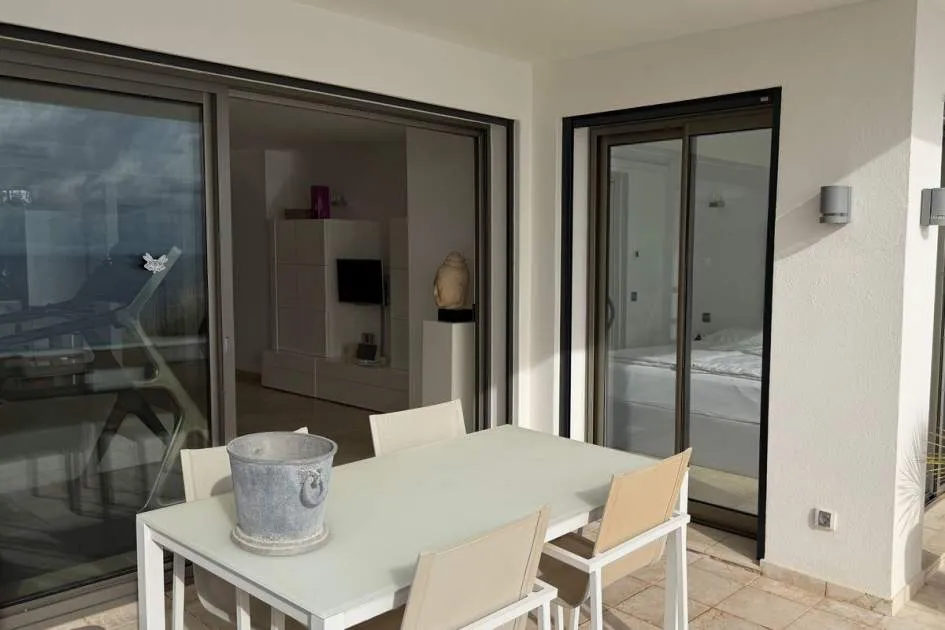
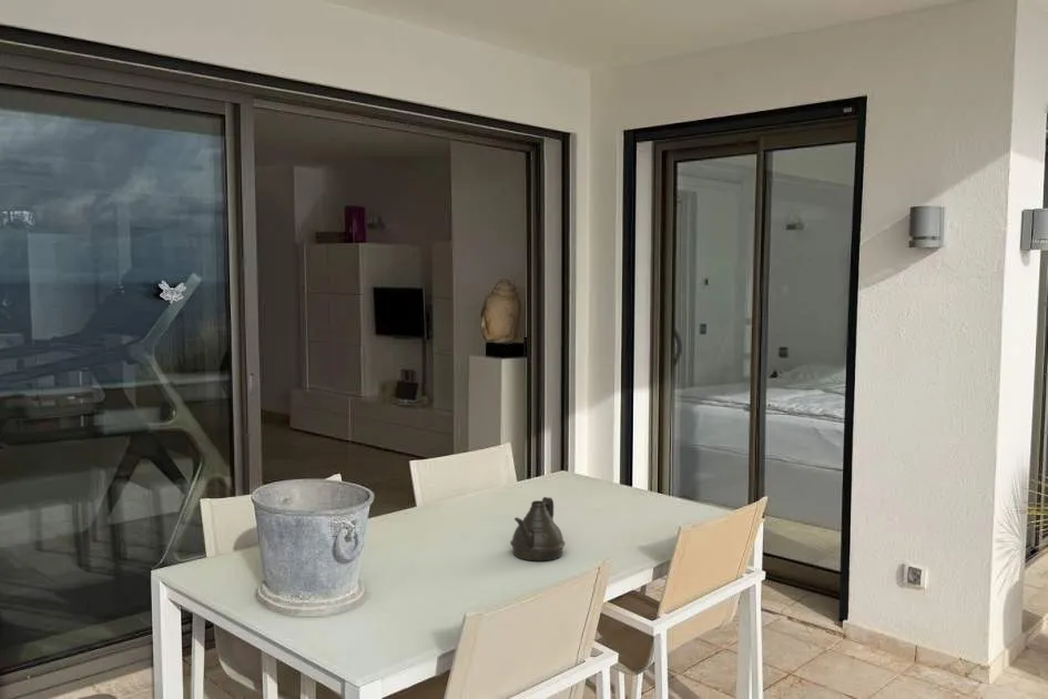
+ teapot (532, 530)
